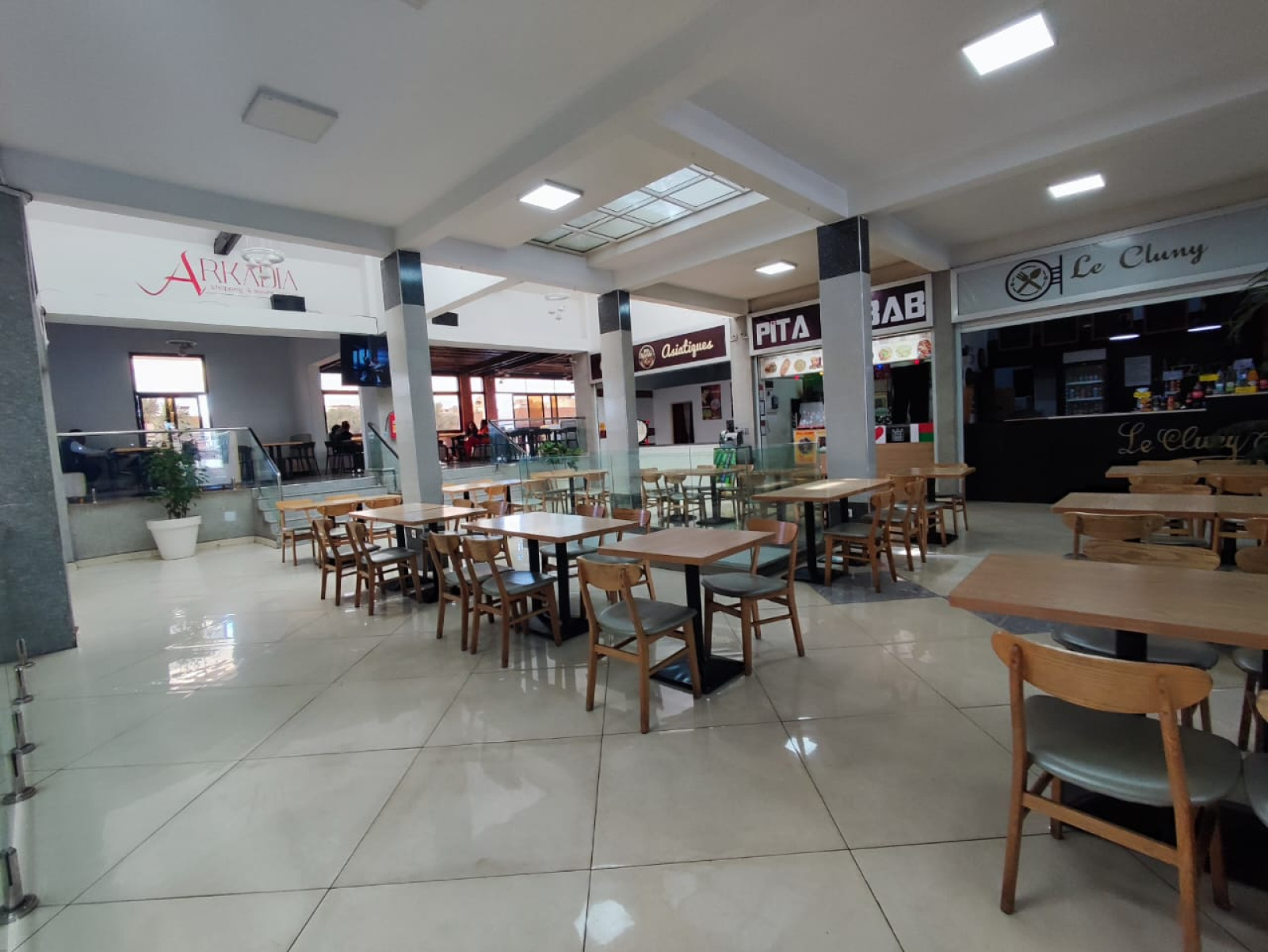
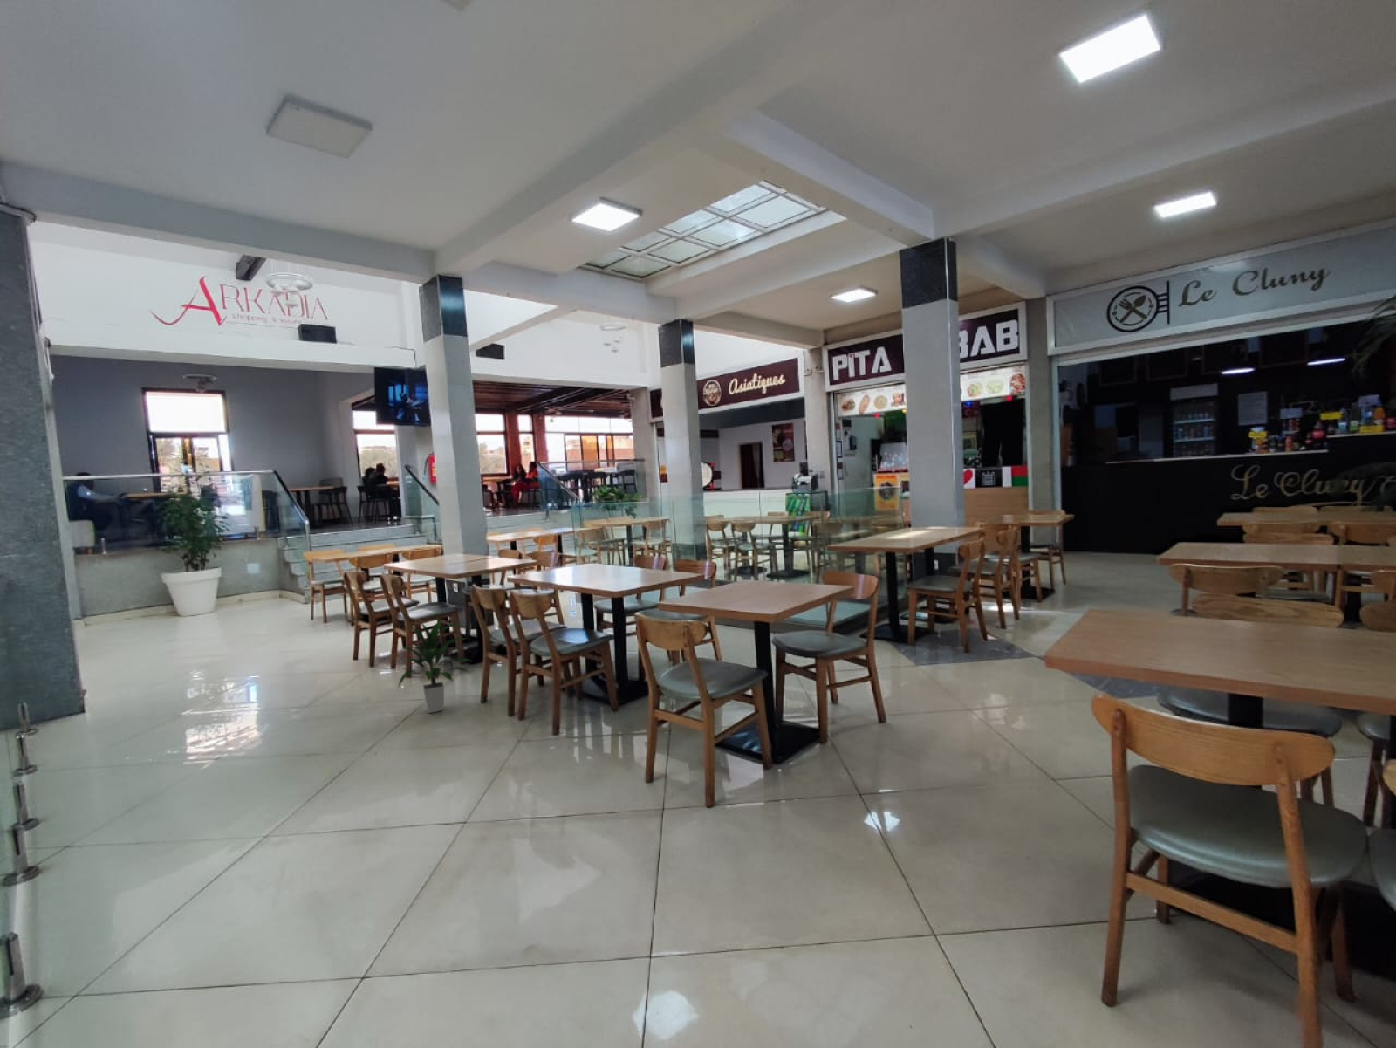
+ indoor plant (433, 663)
